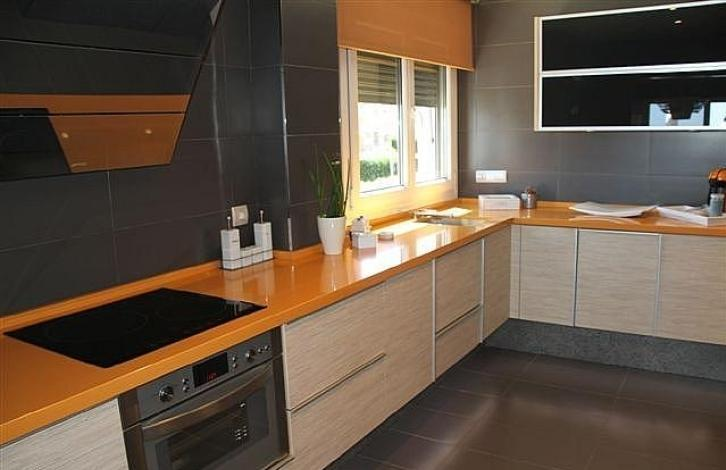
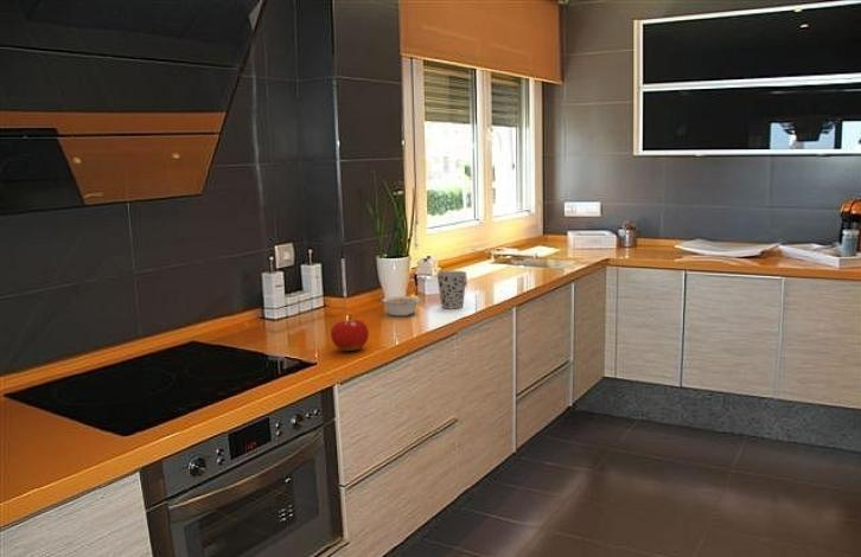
+ cup (452, 289)
+ fruit (349, 333)
+ legume (402, 305)
